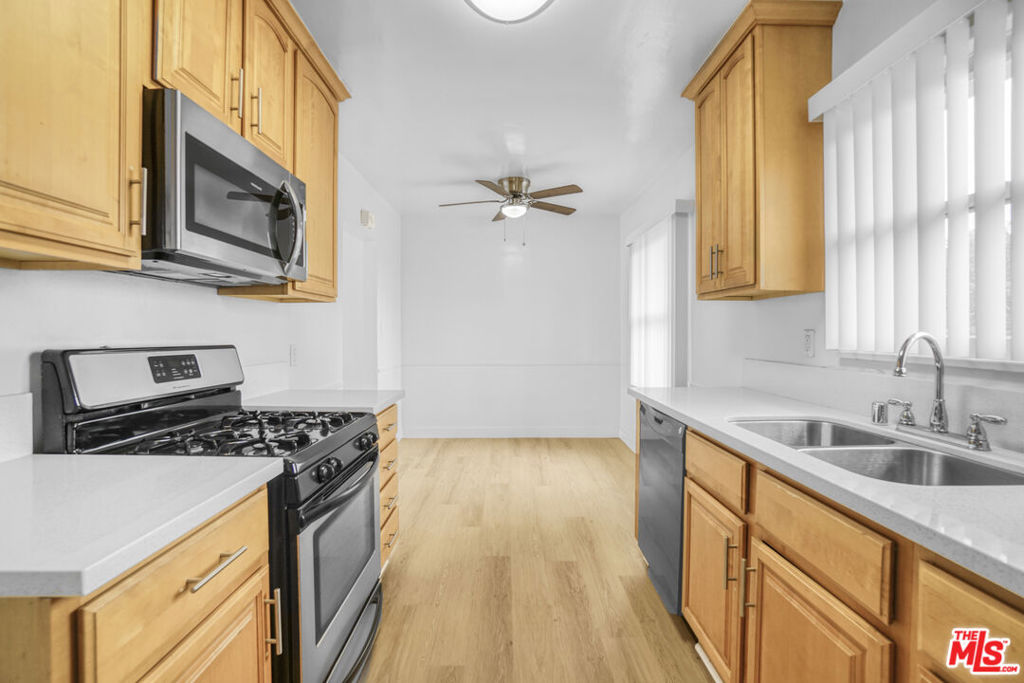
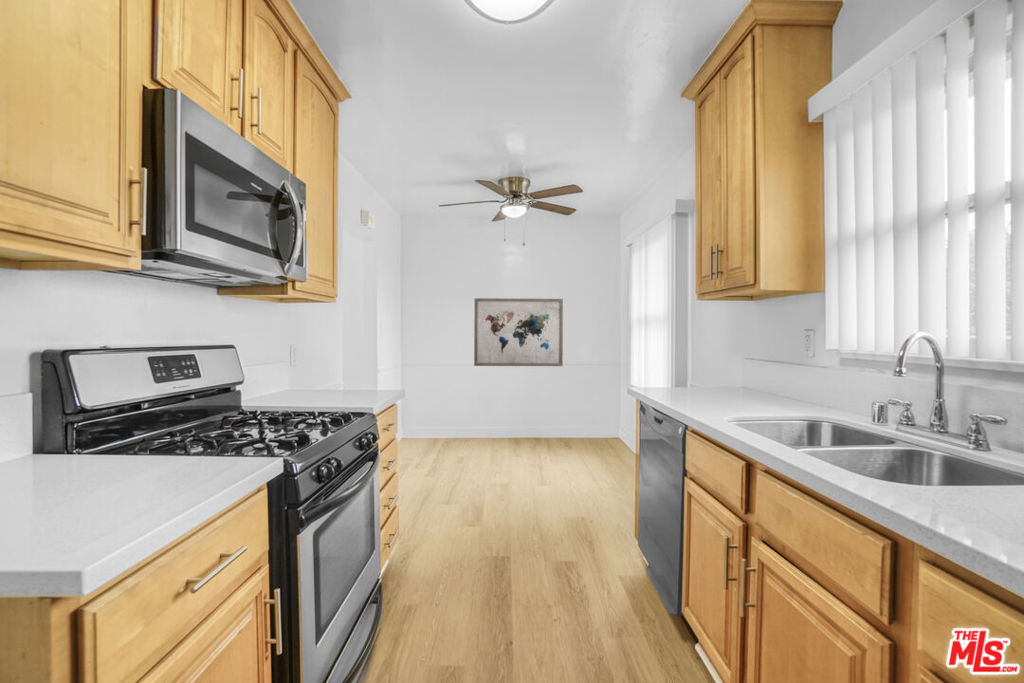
+ wall art (518, 332)
